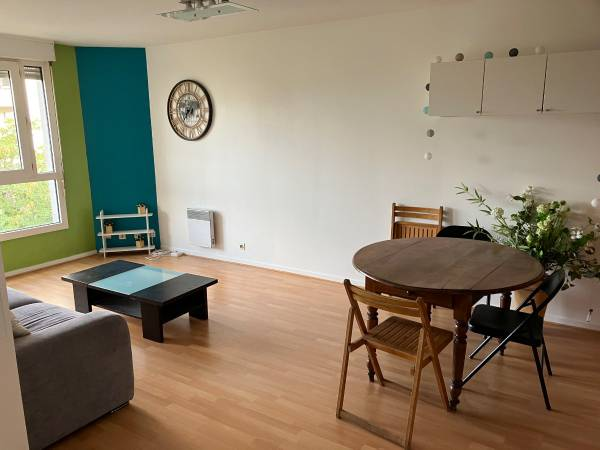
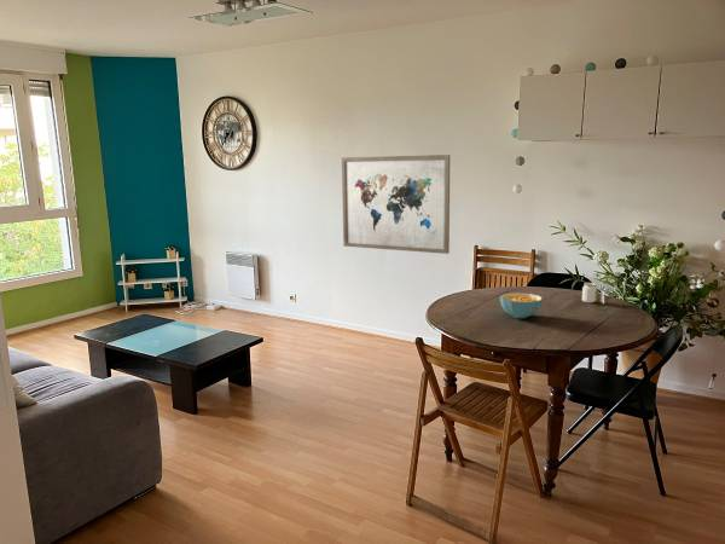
+ cereal bowl (520, 307)
+ wall art (393, 203)
+ candle (593, 293)
